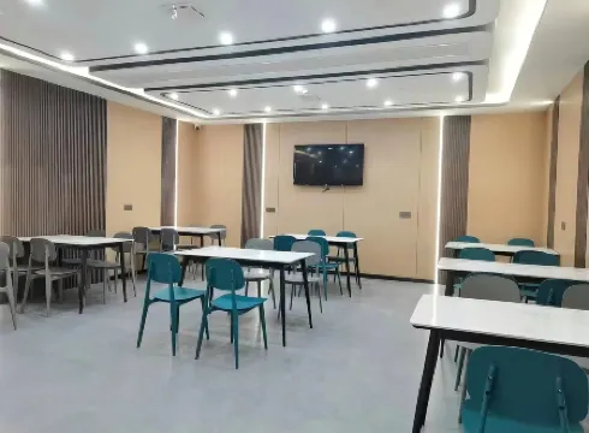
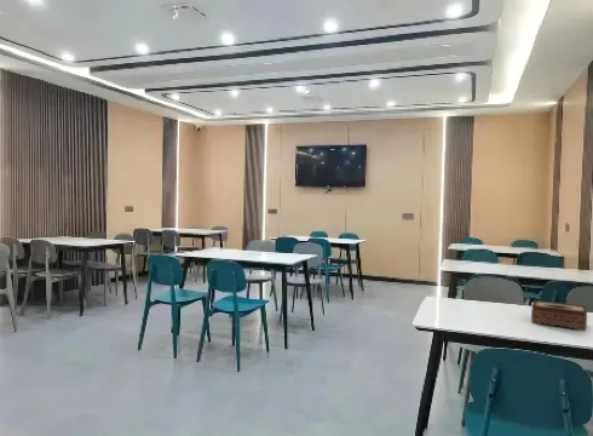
+ tissue box (558, 314)
